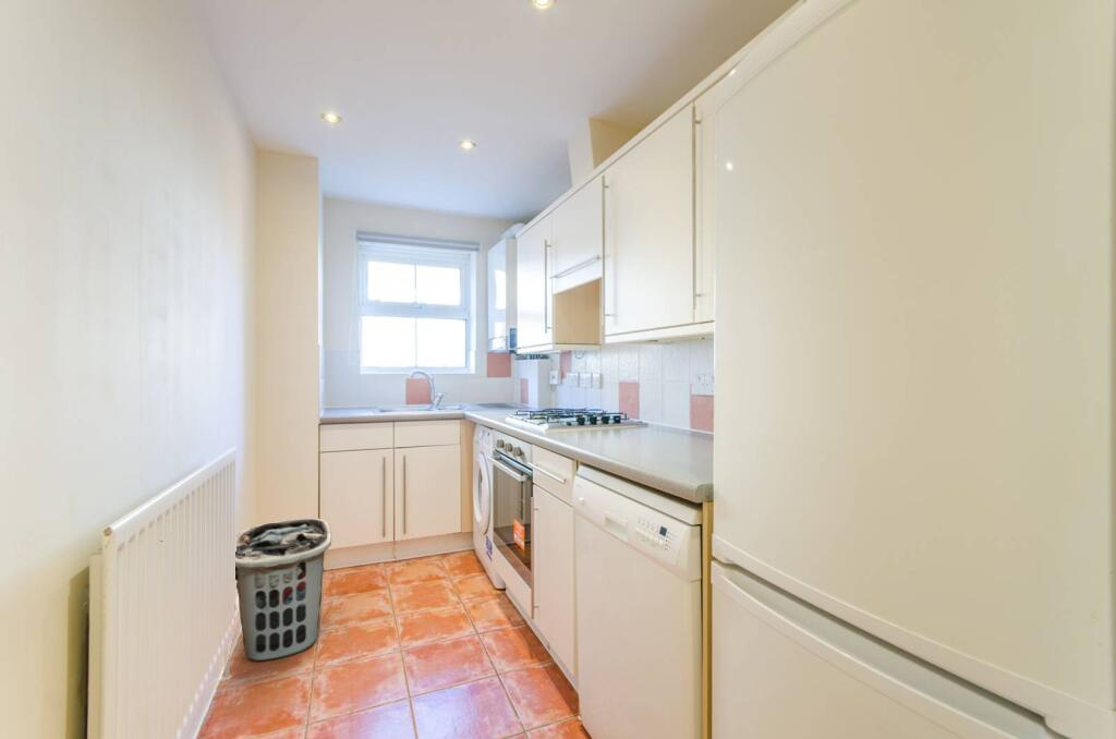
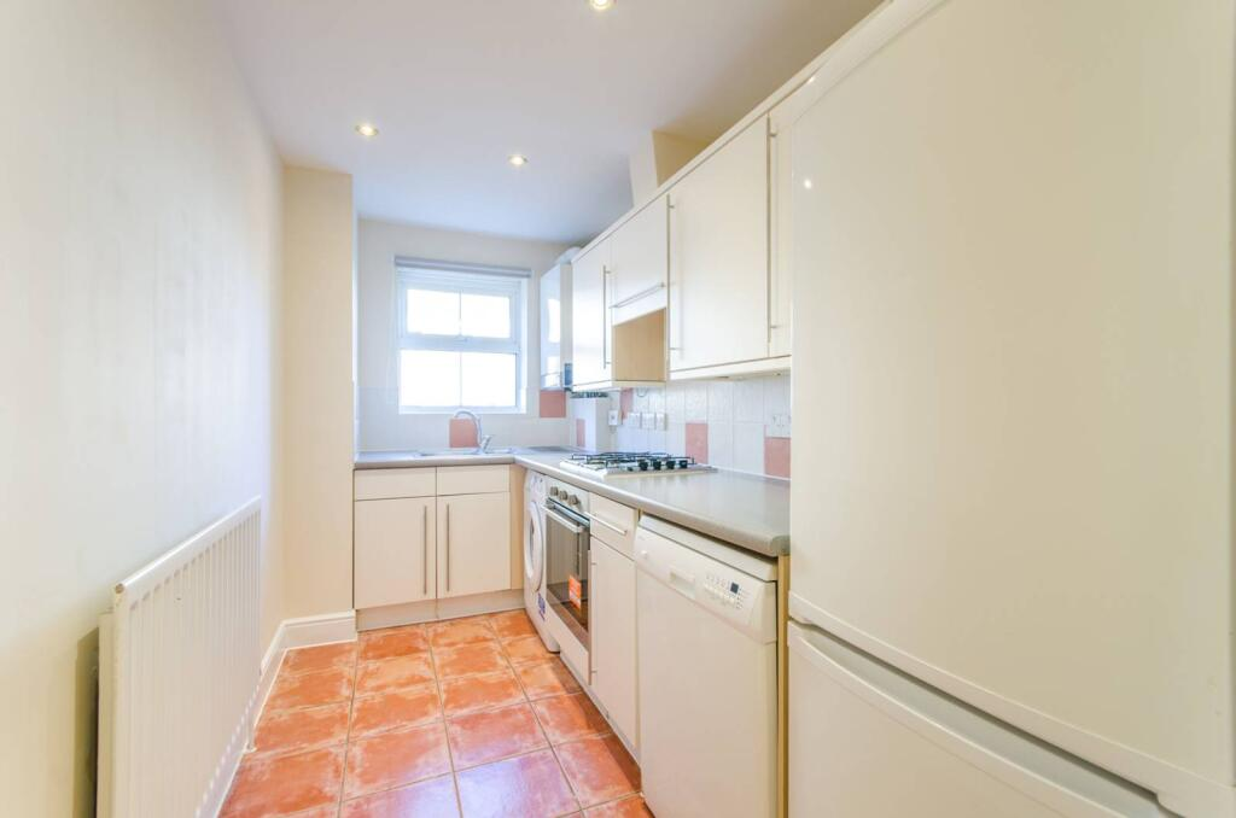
- clothes hamper (282, 576)
